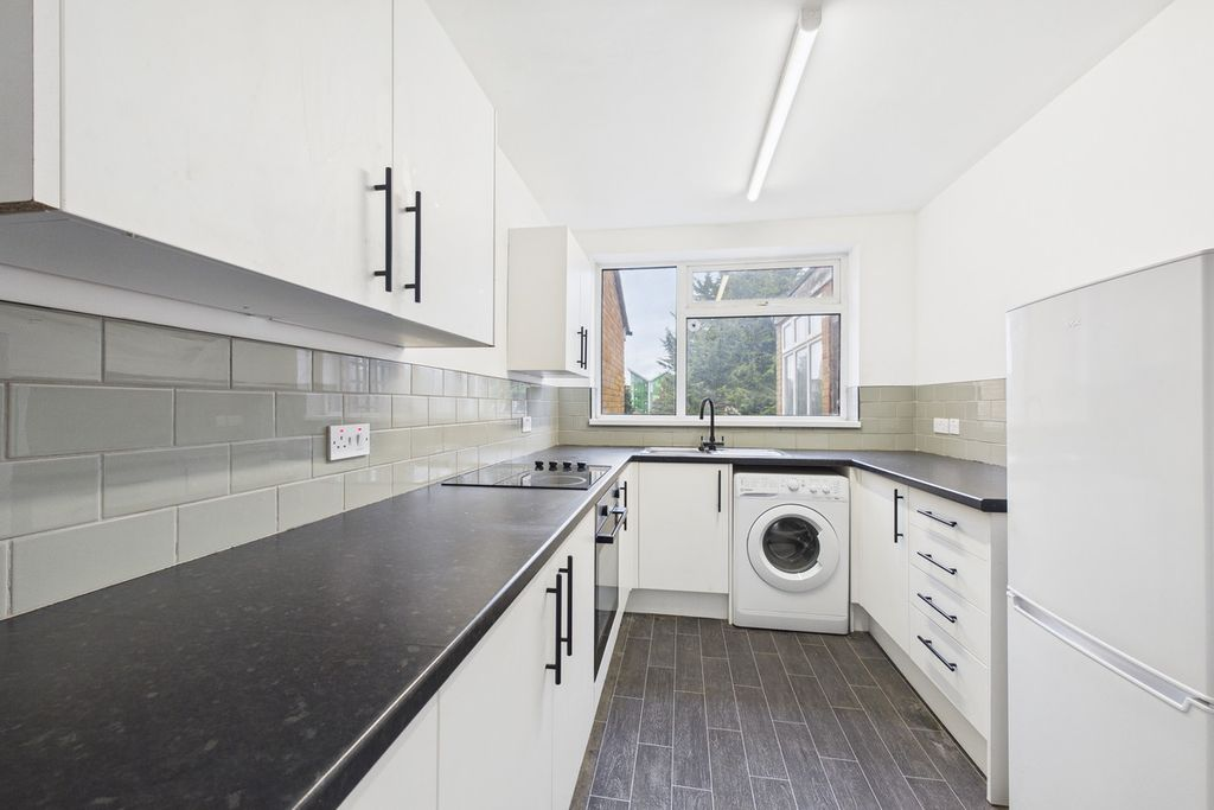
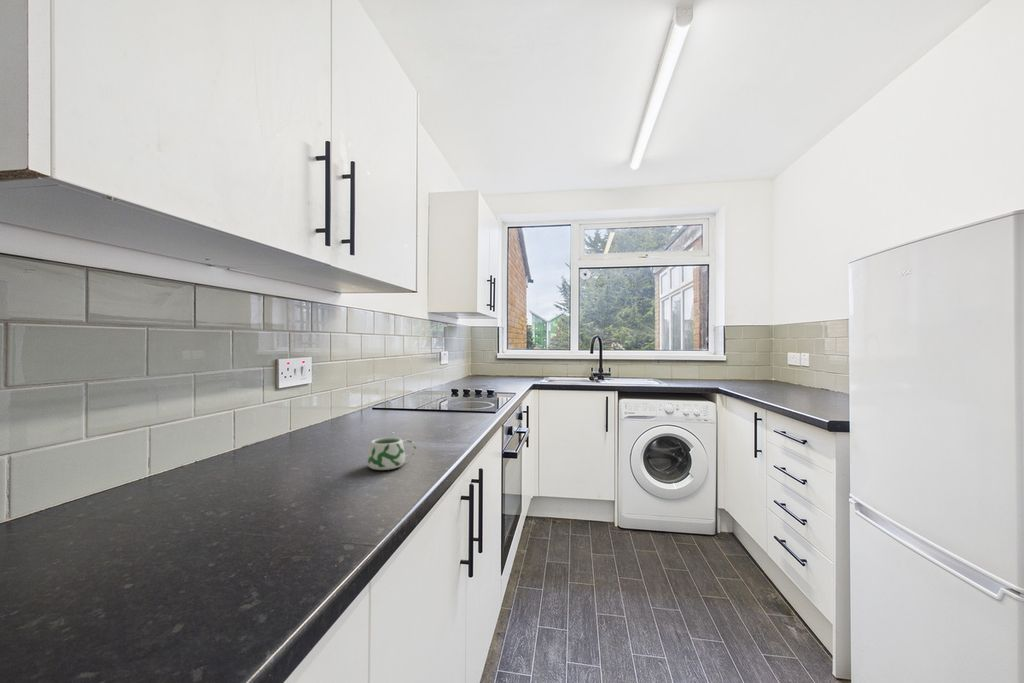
+ mug (392, 452)
